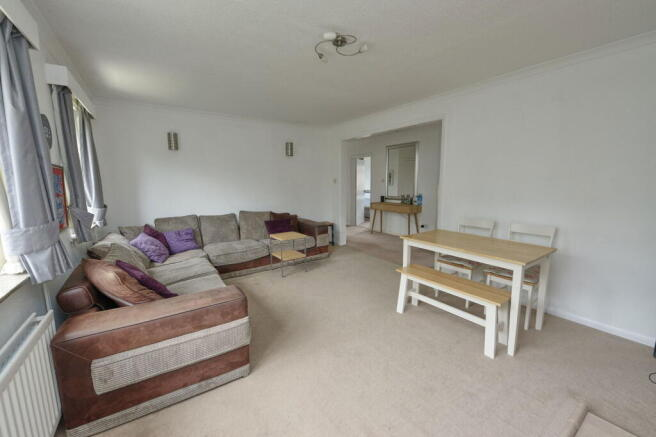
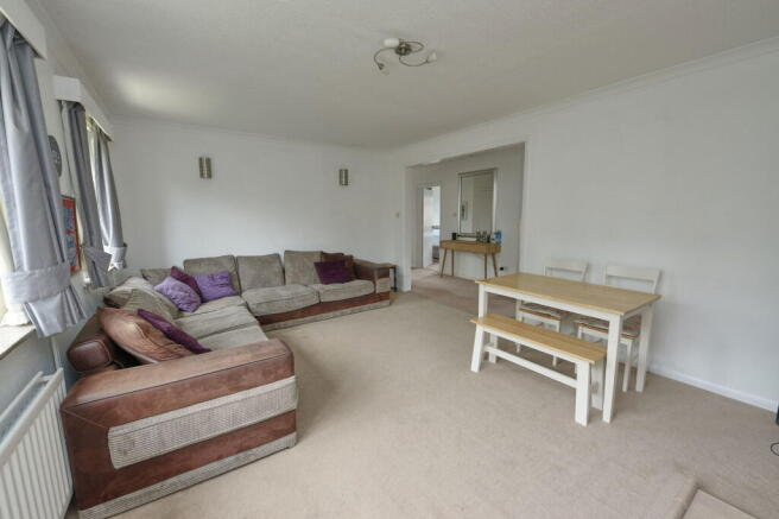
- side table (288, 253)
